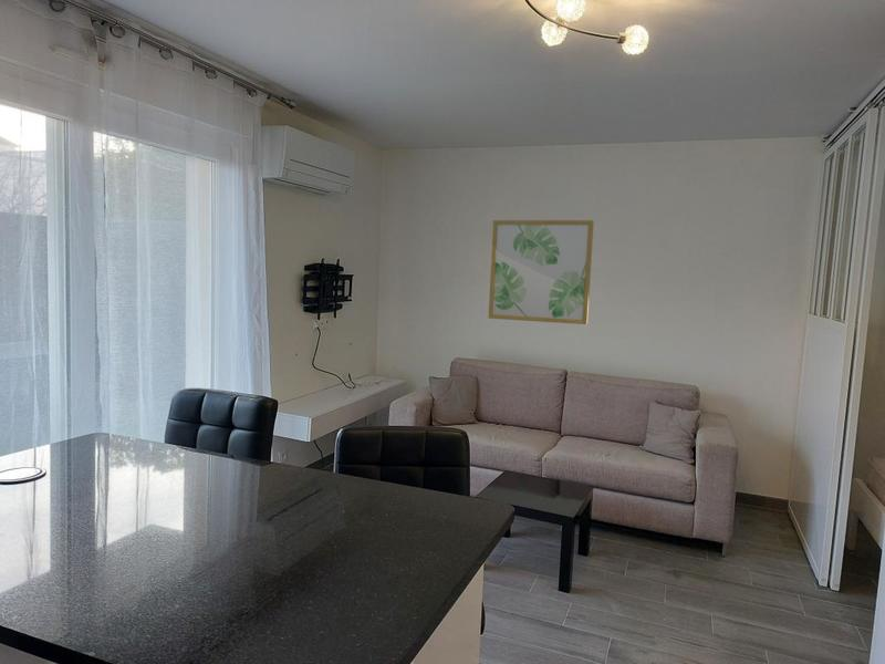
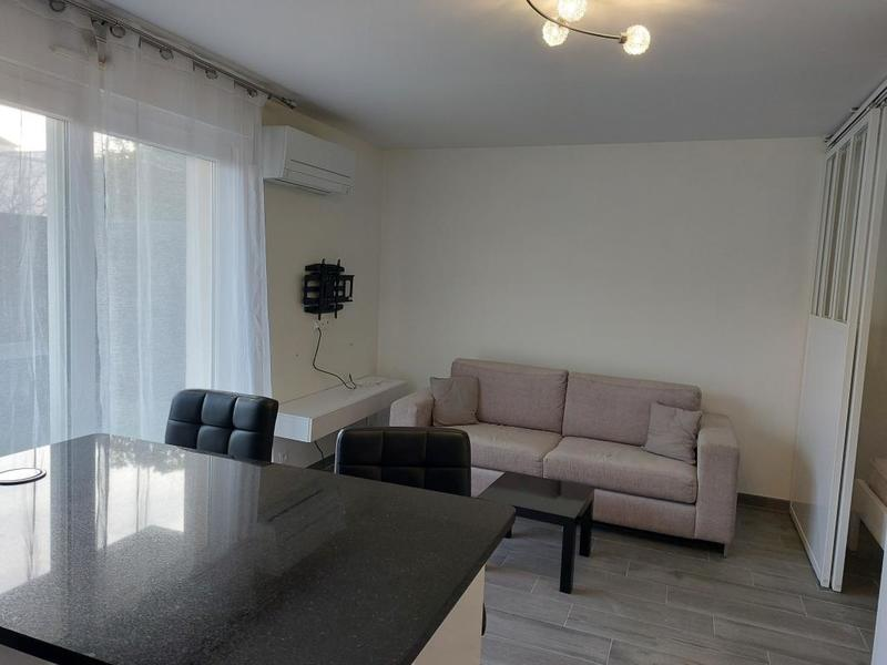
- wall art (539, 271)
